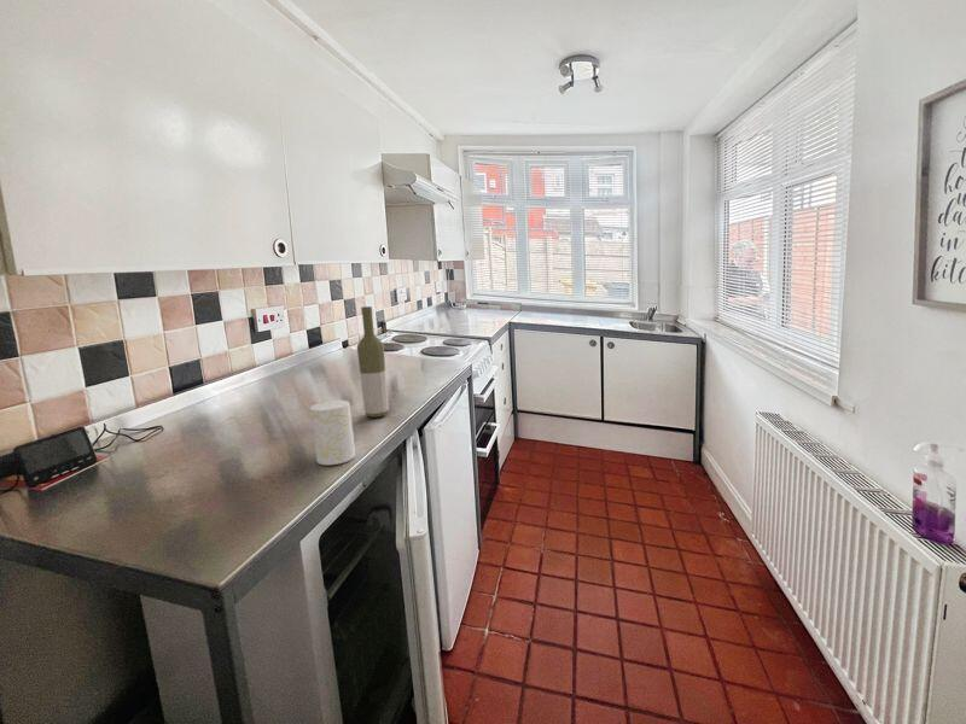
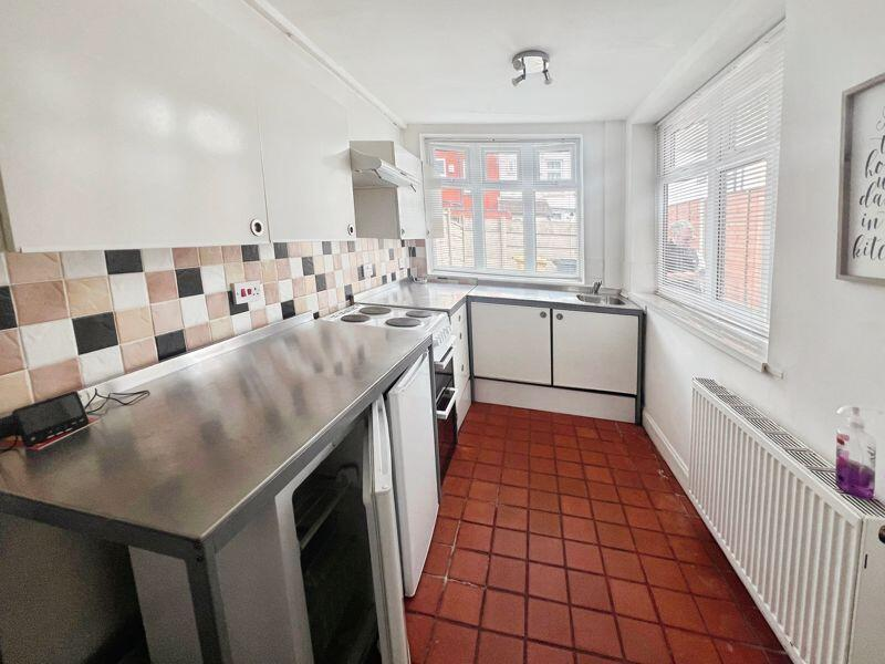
- cup (332, 431)
- bottle (372, 362)
